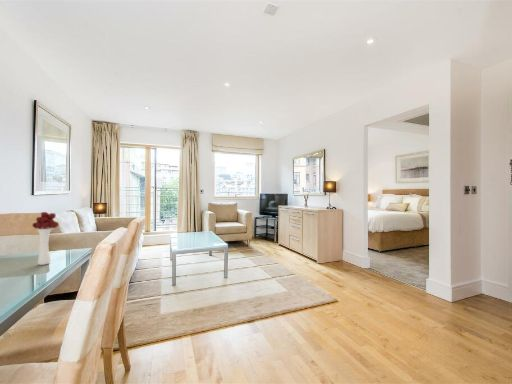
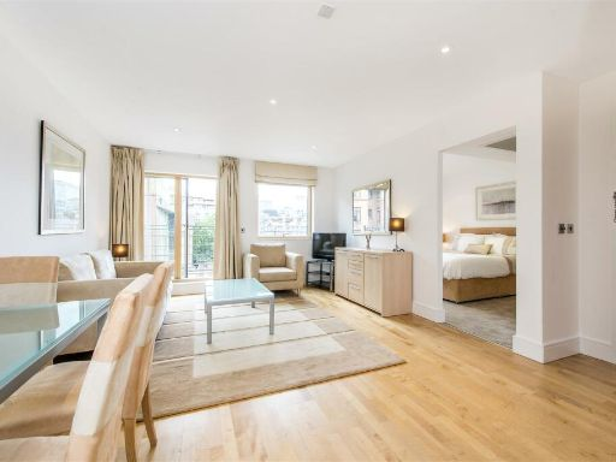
- flower bouquet (45, 237)
